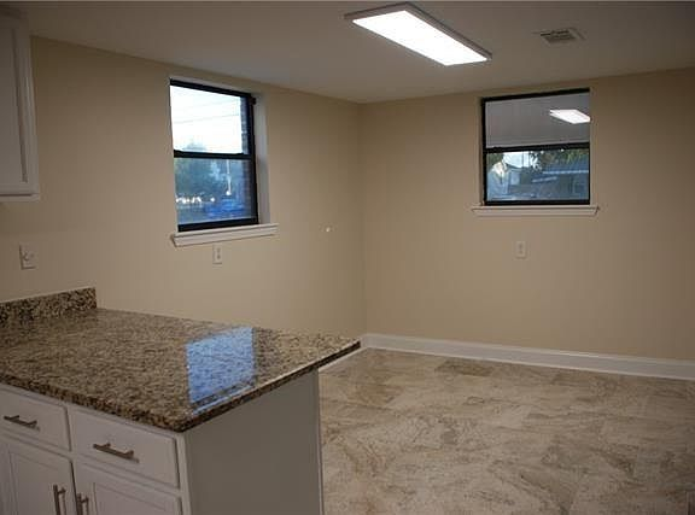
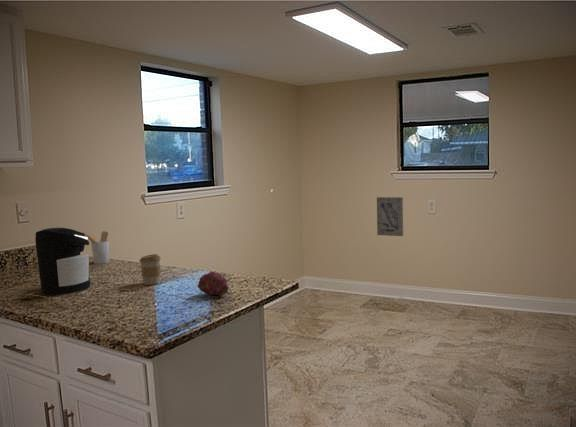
+ coffee maker (66, 257)
+ utensil holder (96, 247)
+ wall art (389, 216)
+ fruit (213, 283)
+ coffee cup (150, 269)
